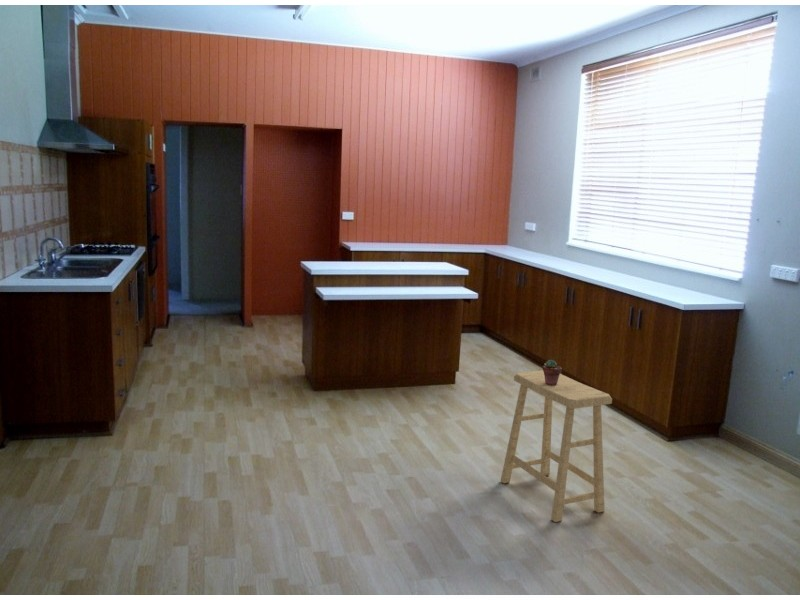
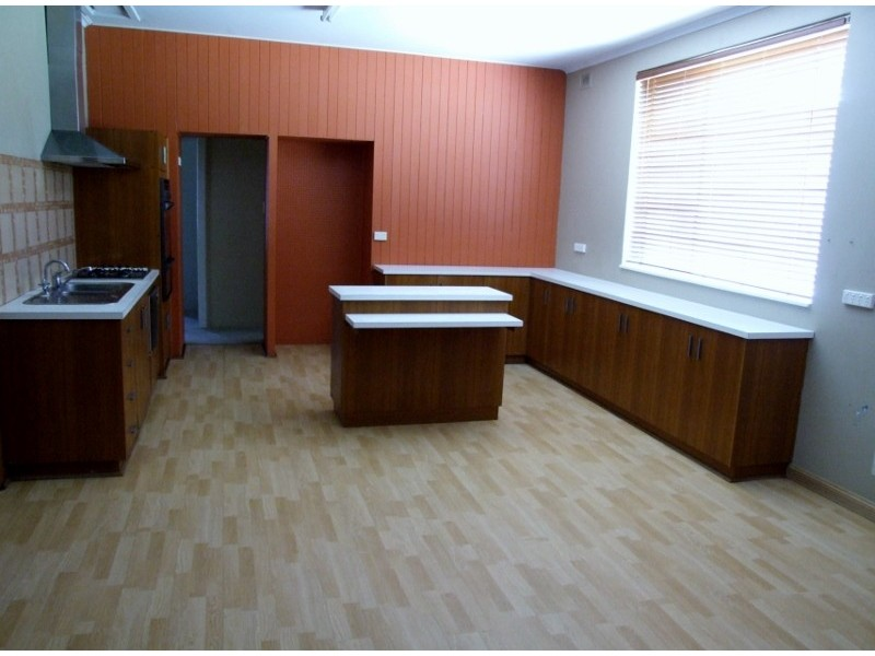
- stool (550, 440)
- potted succulent (551, 371)
